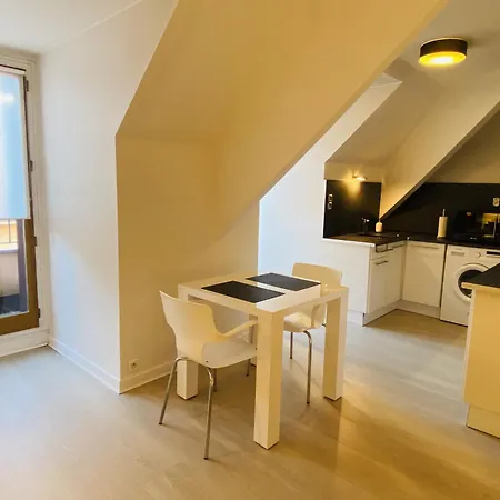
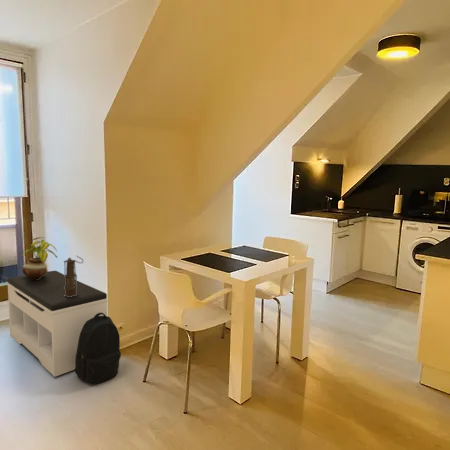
+ bench (55, 315)
+ backpack (99, 344)
+ lantern (73, 274)
+ potted plant (38, 257)
